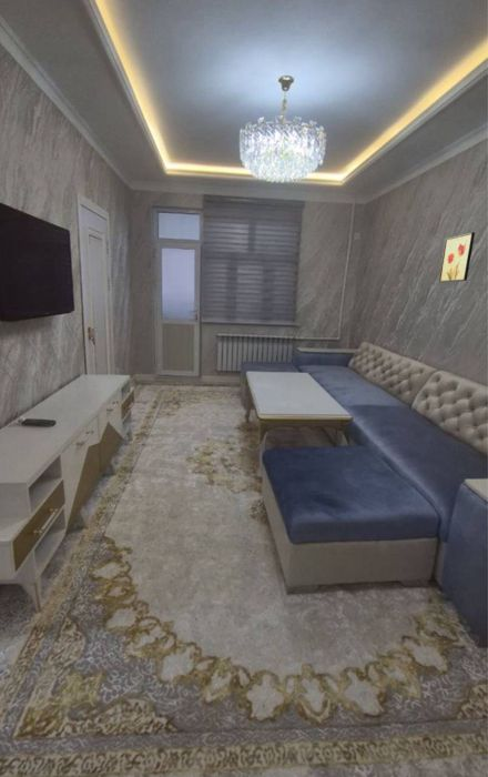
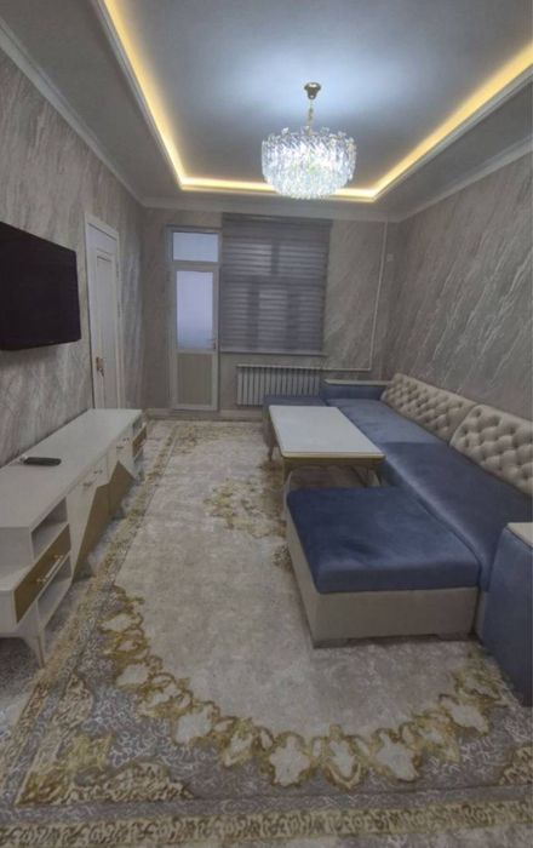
- wall art (456, 259)
